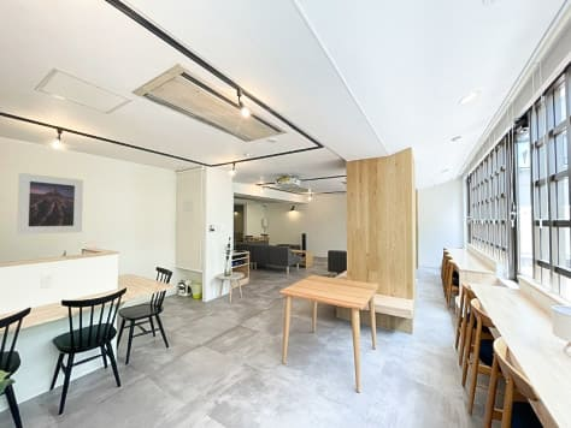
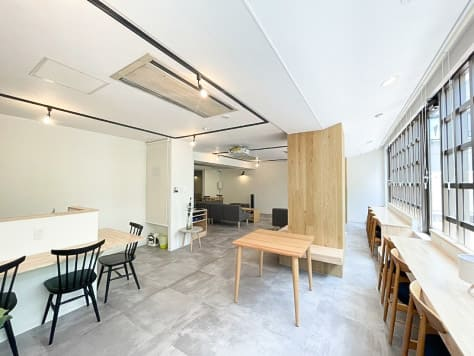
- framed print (52, 204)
